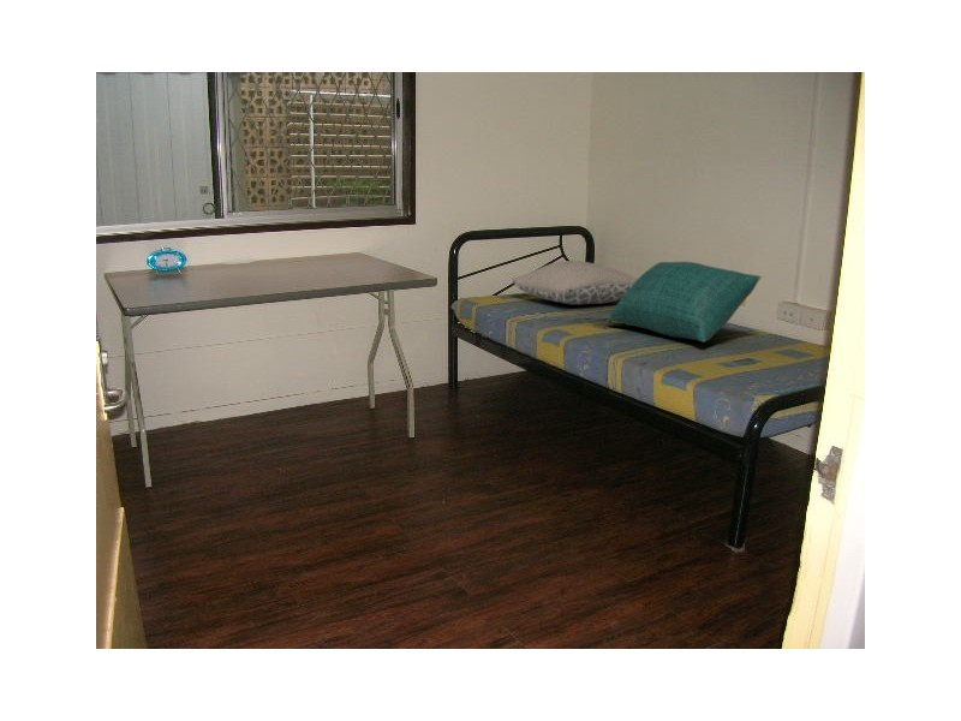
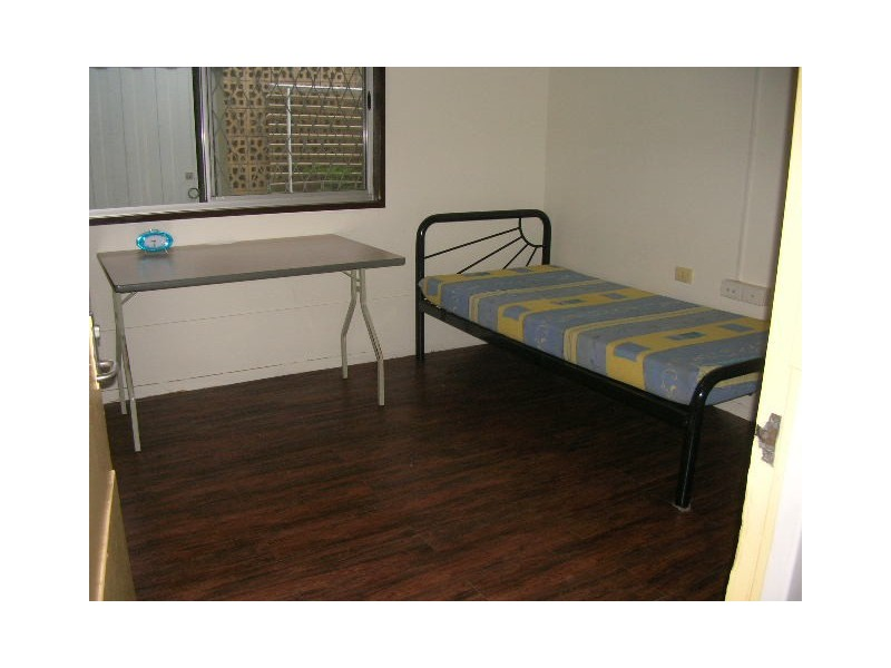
- pillow (578, 281)
- cushion (680, 299)
